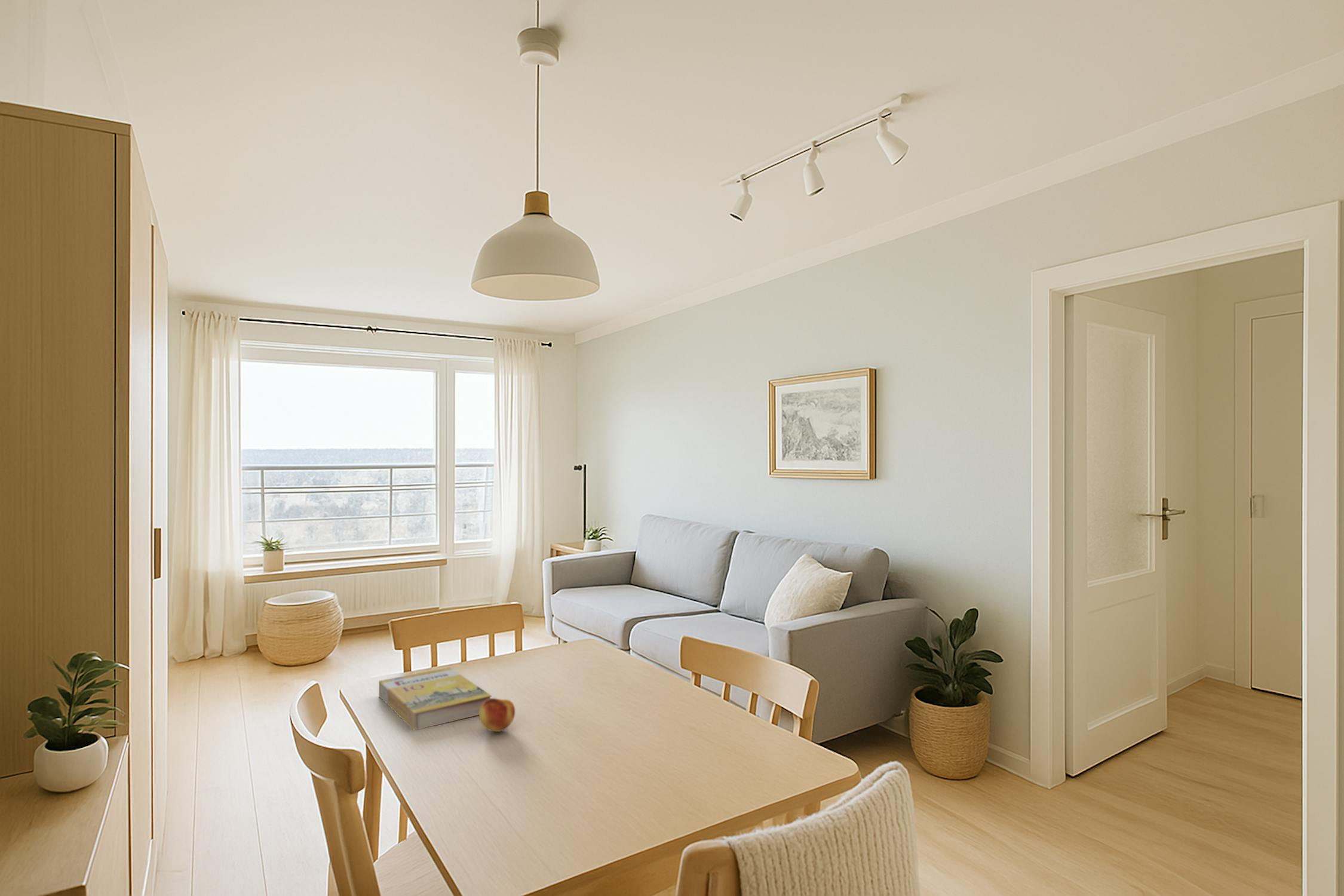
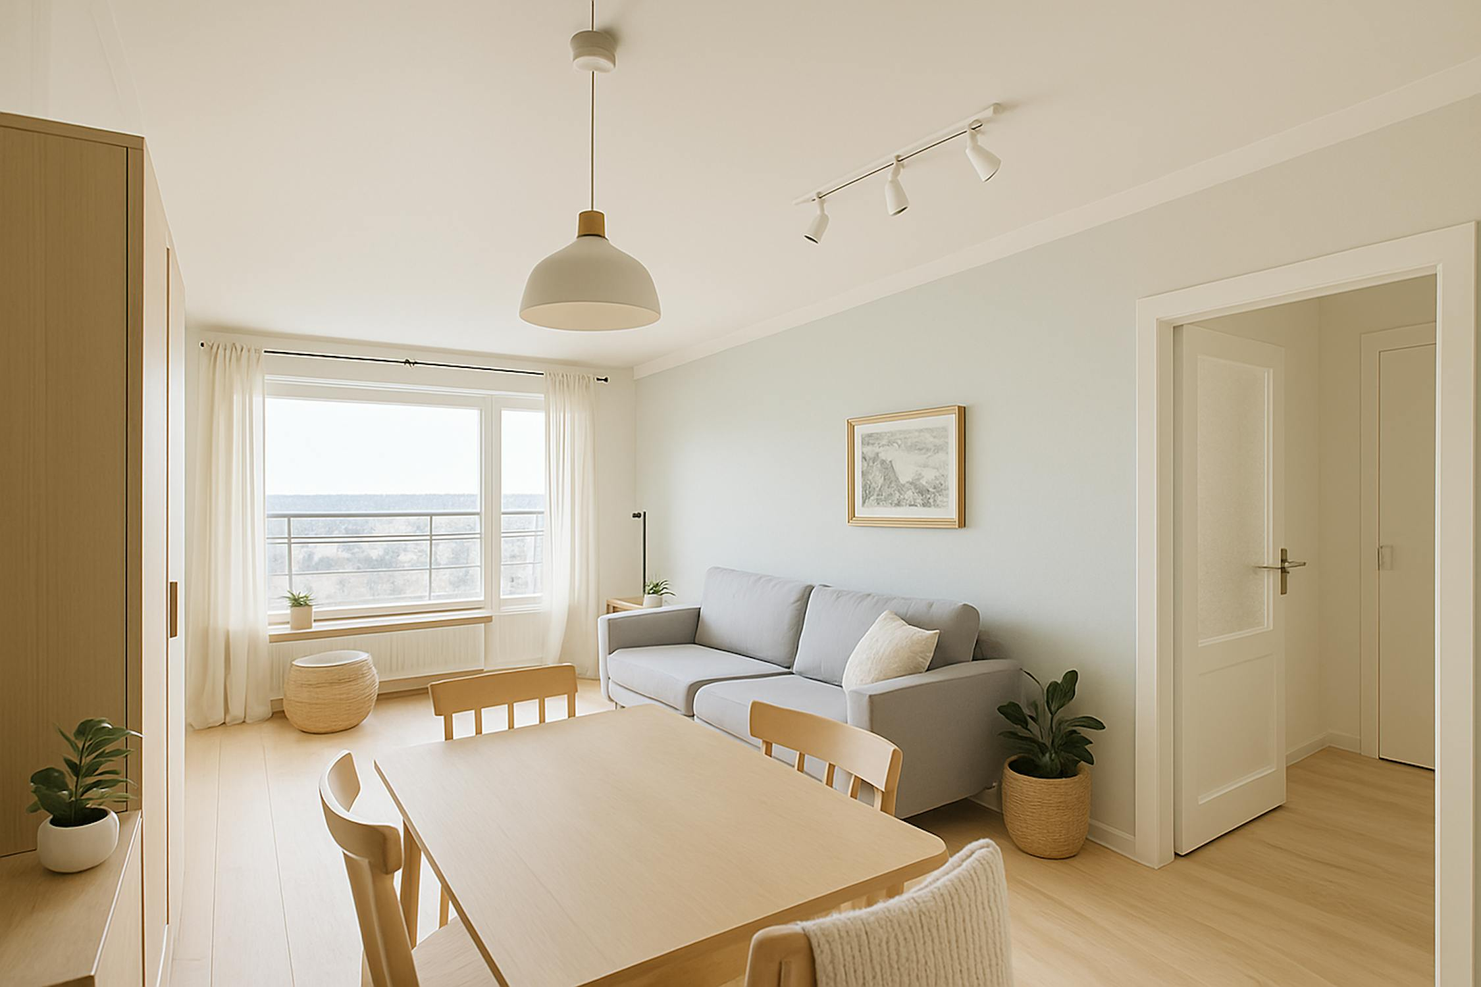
- book (433, 695)
- fruit (497, 714)
